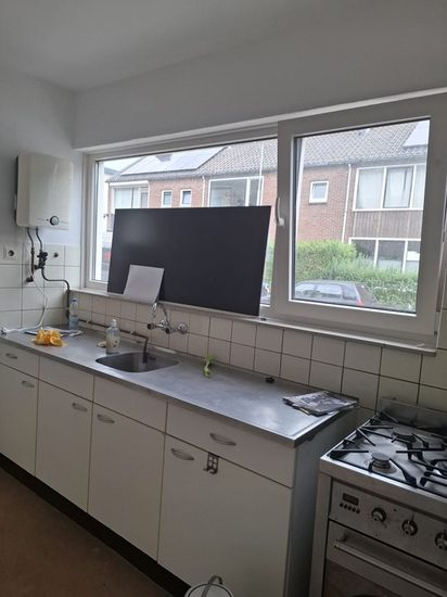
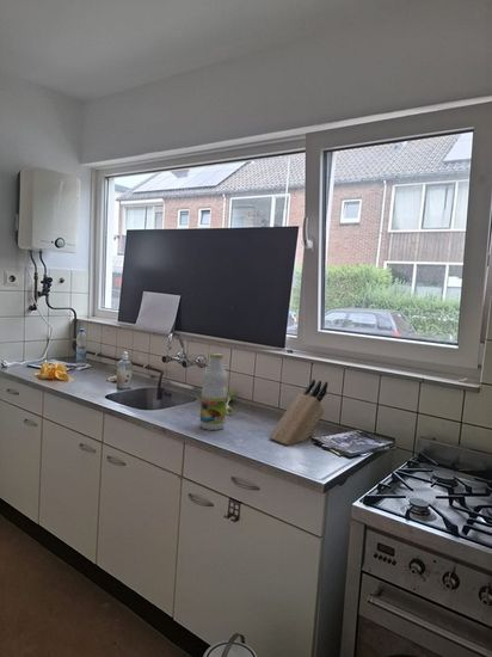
+ knife block (301, 409)
+ bottle (214, 389)
